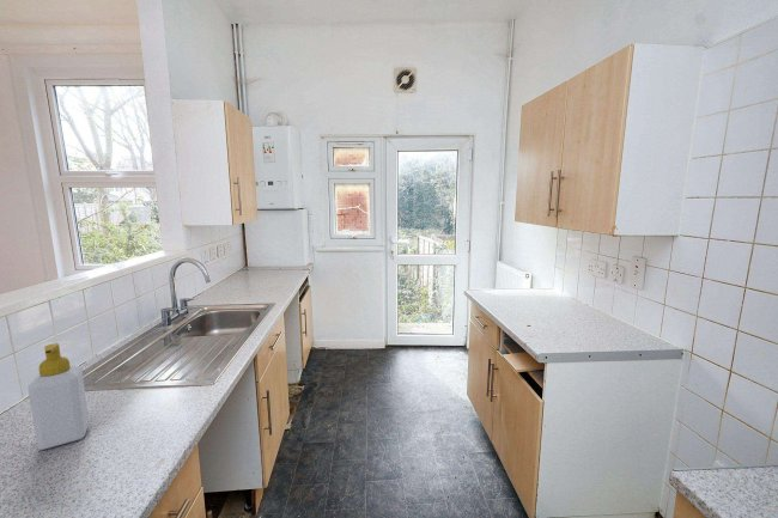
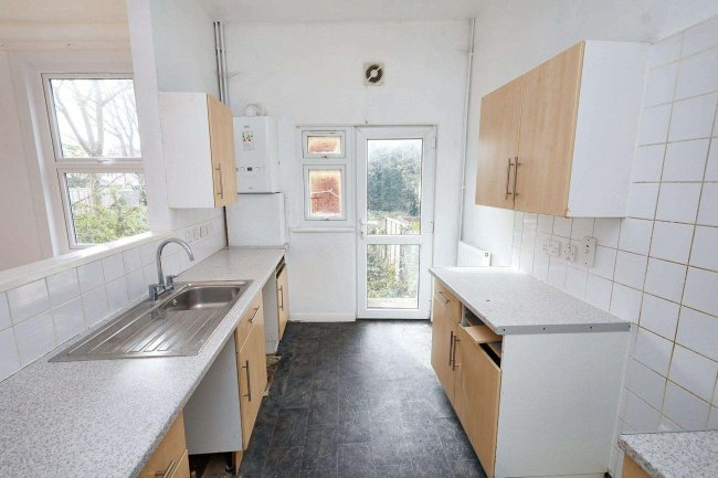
- soap bottle (57, 391)
